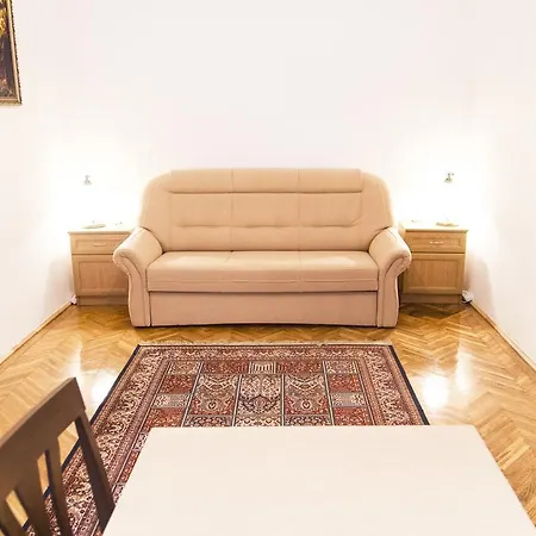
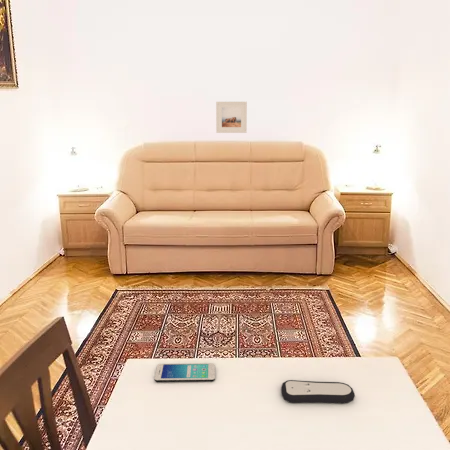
+ remote control (317, 391)
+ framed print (231, 117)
+ smartphone (185, 372)
